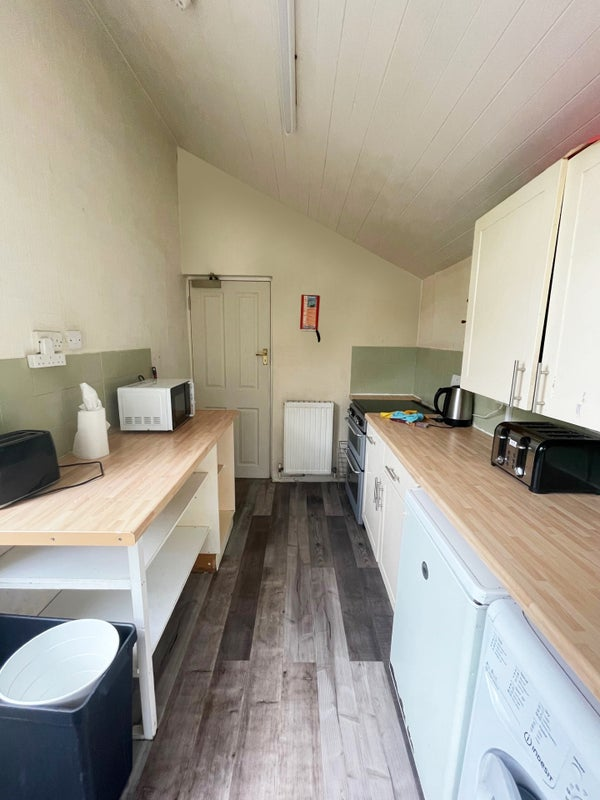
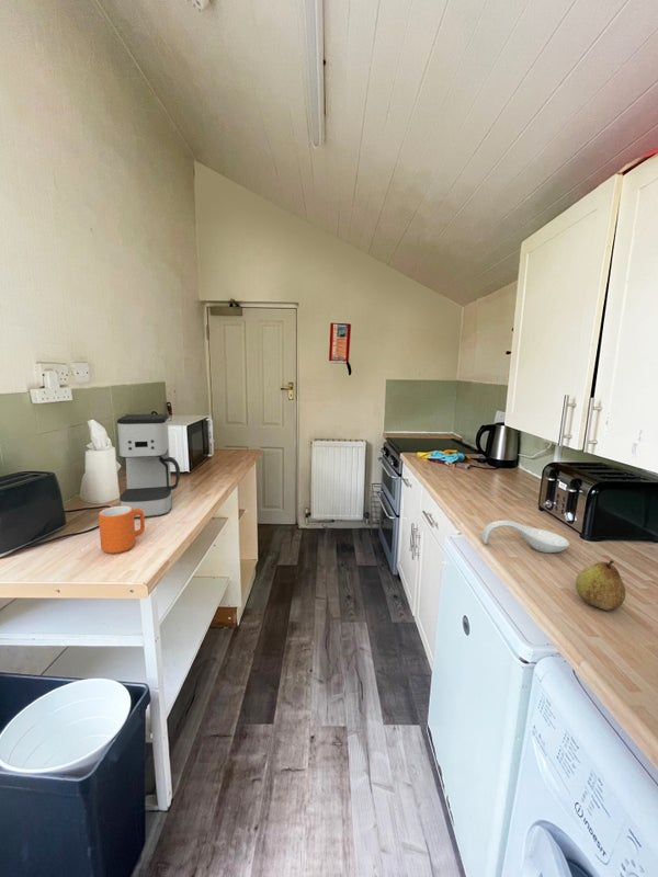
+ coffee maker (150, 463)
+ mug (121, 526)
+ spoon rest (524, 535)
+ fruit (601, 579)
